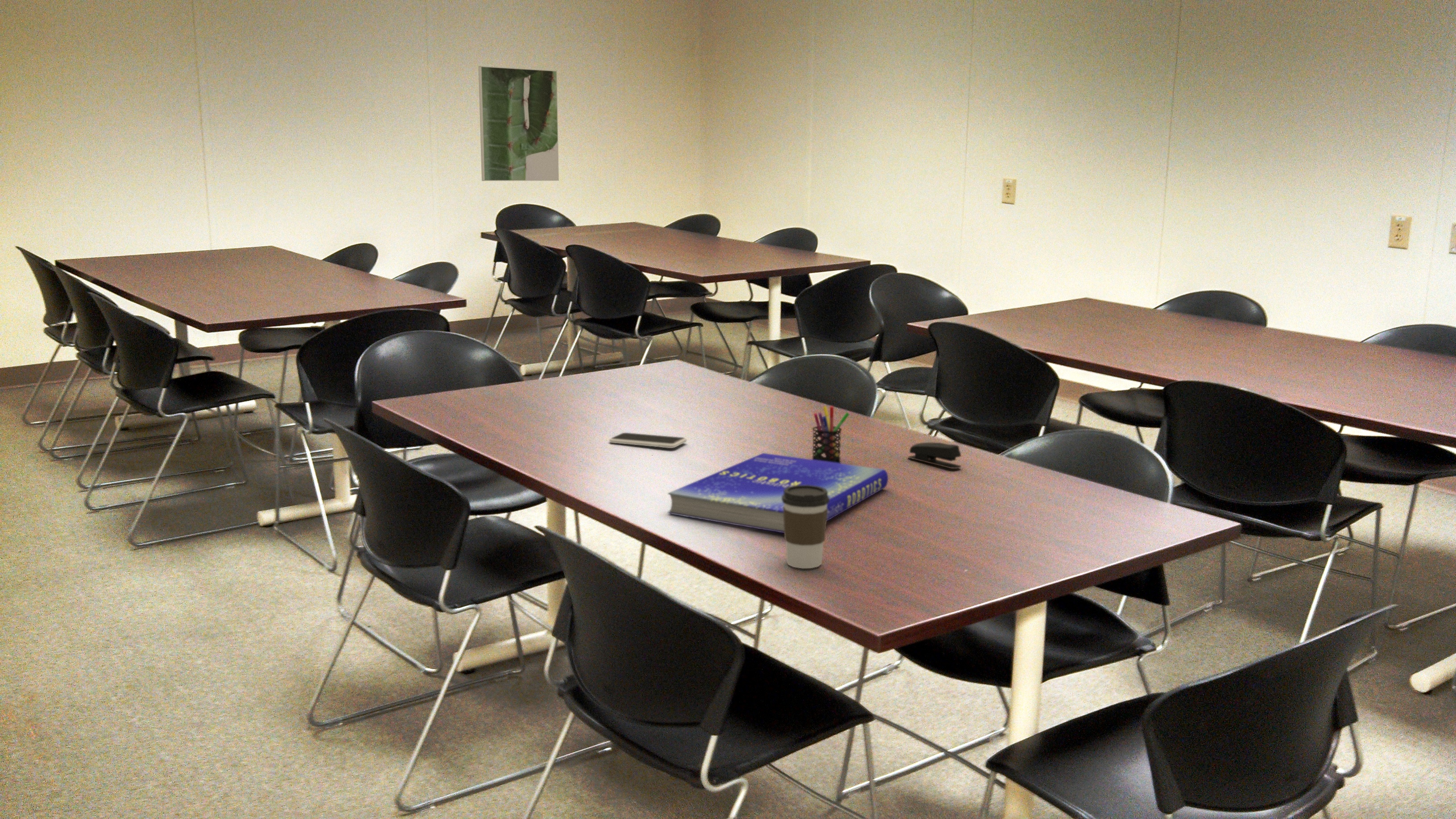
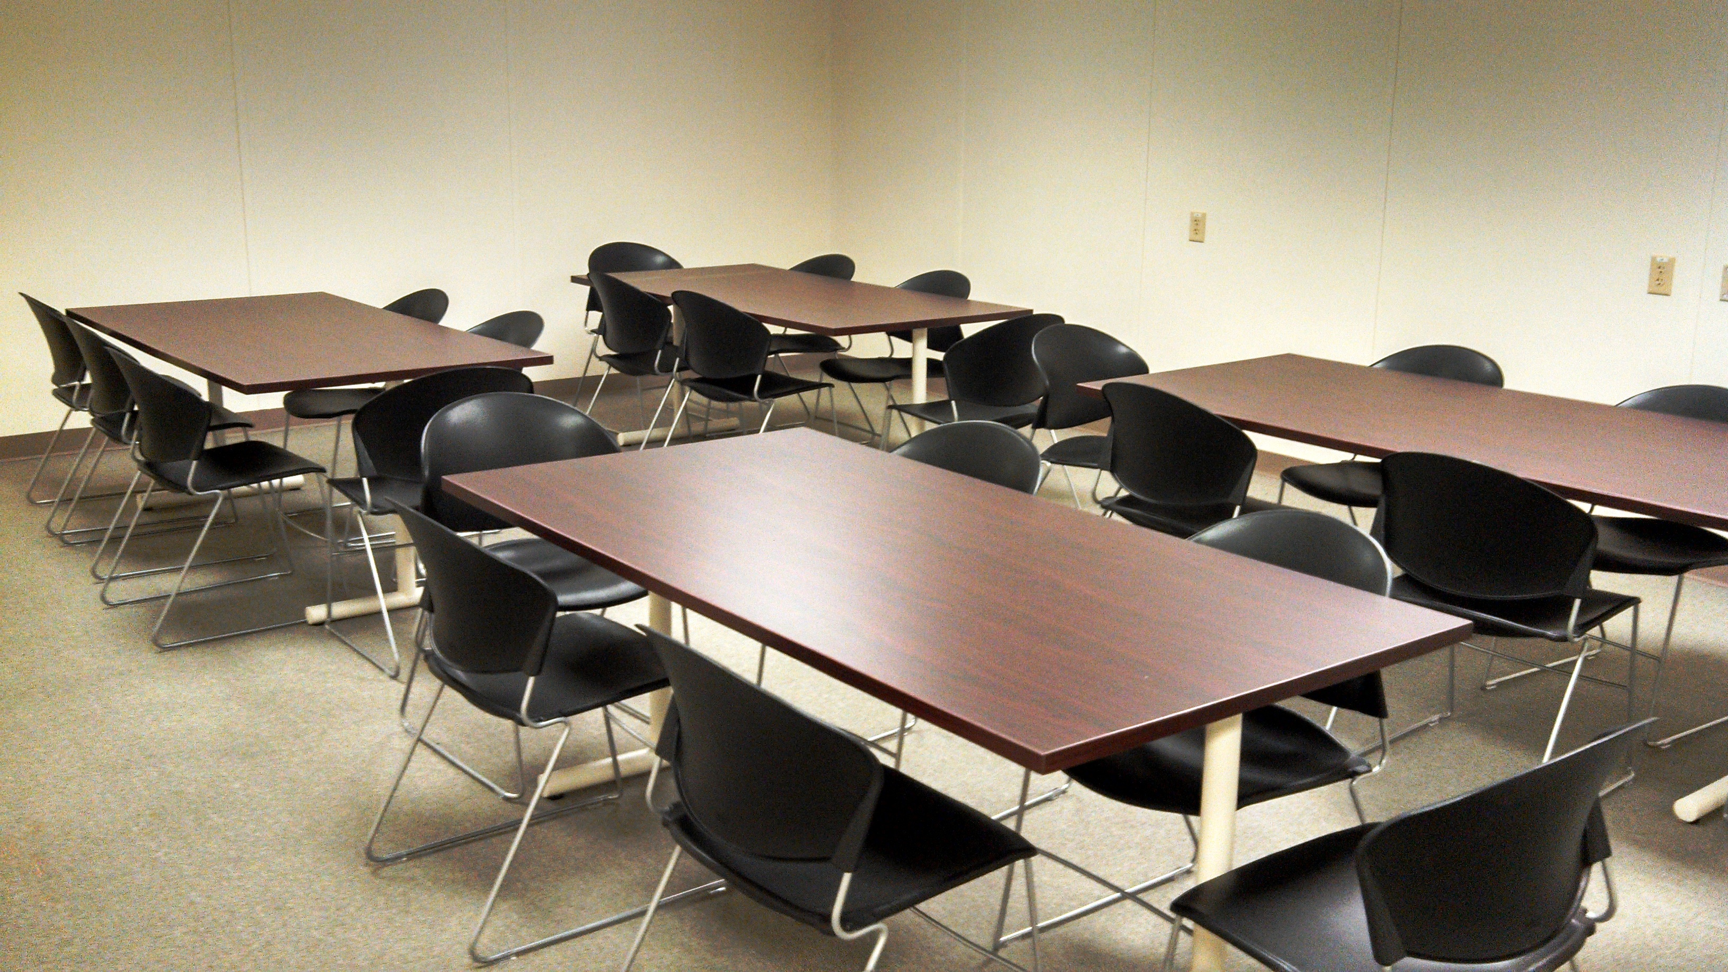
- smartphone (648, 440)
- pen holder (831, 433)
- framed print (520, 125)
- stapler (934, 451)
- book (782, 491)
- coffee cup (805, 527)
